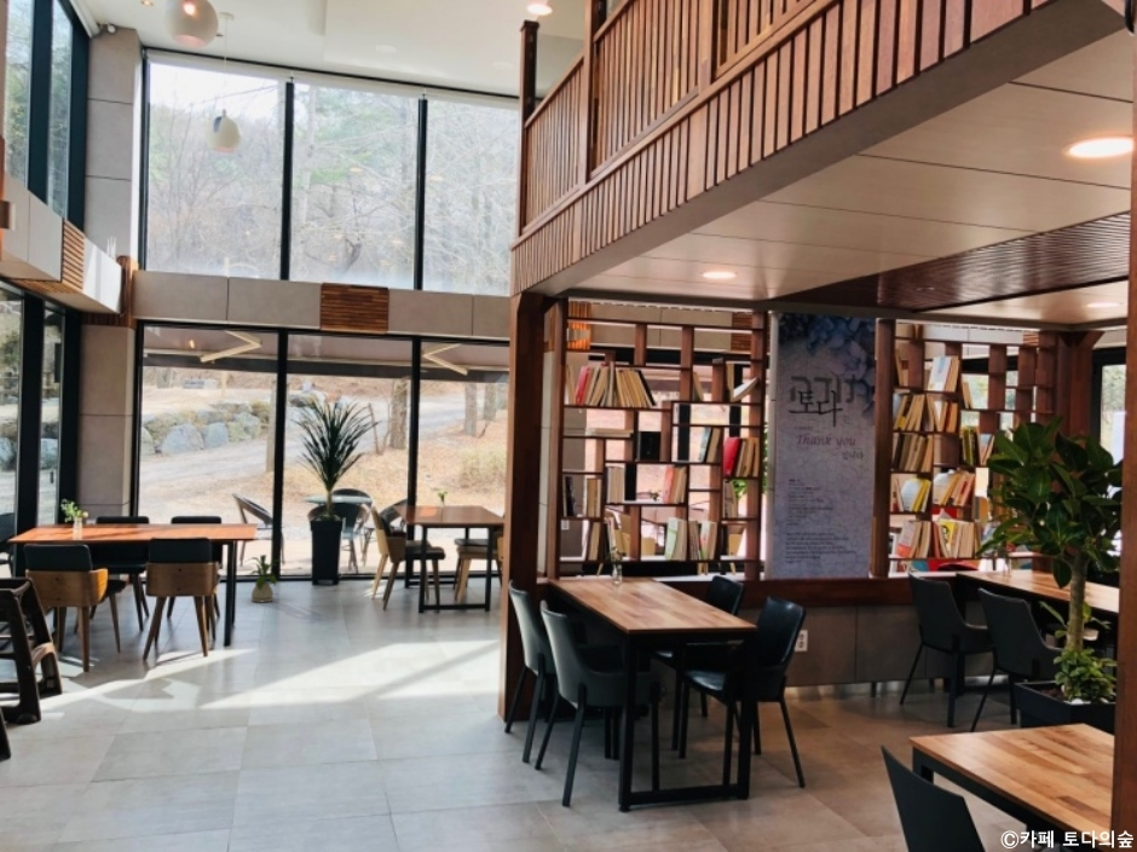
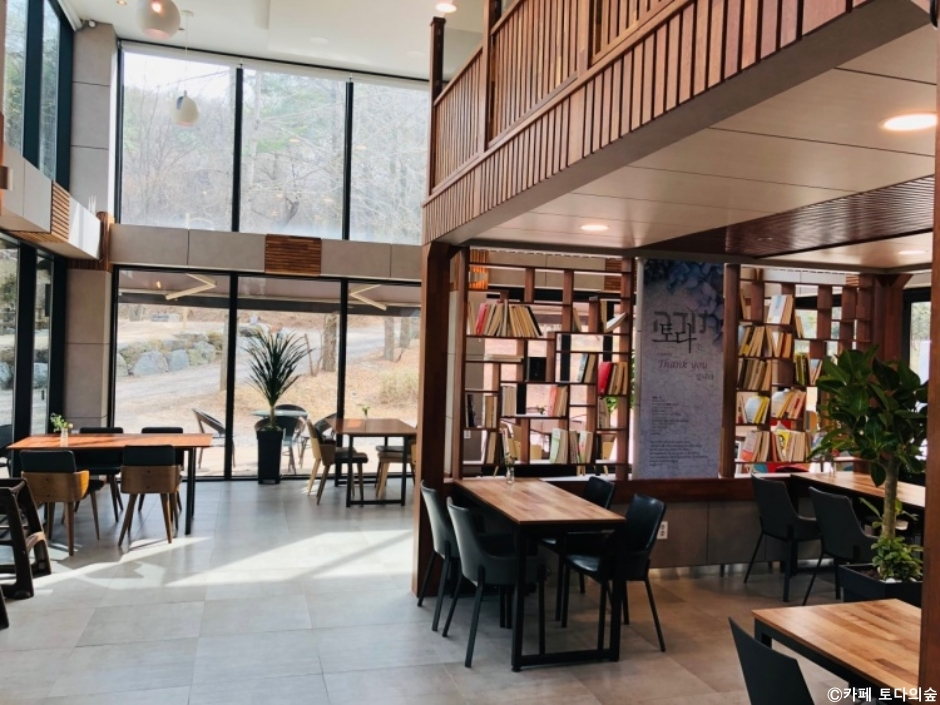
- house plant (266, 575)
